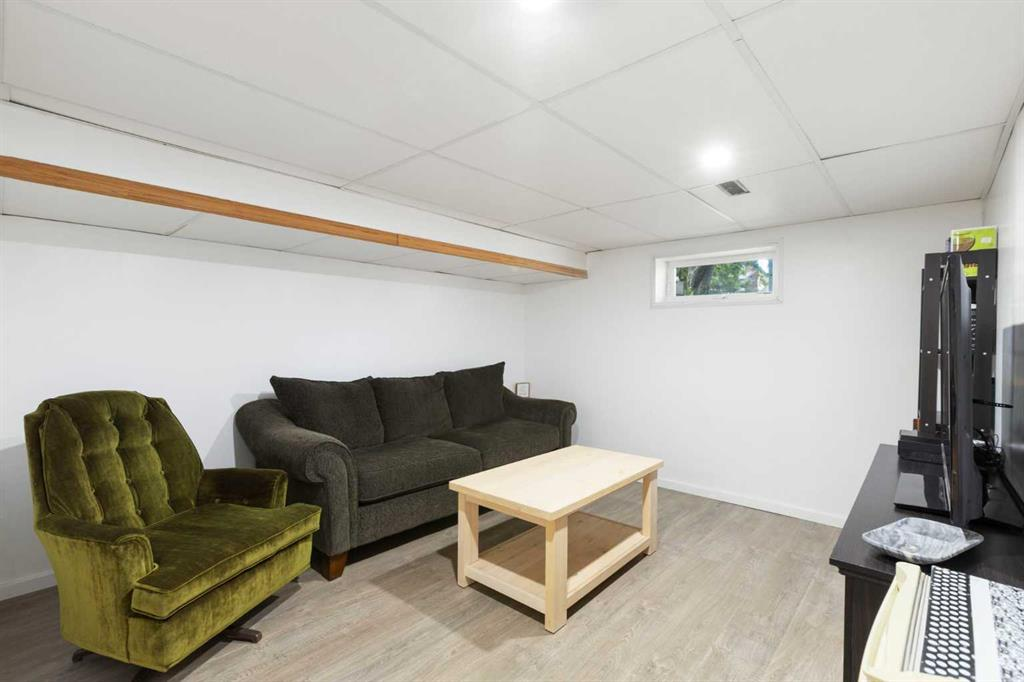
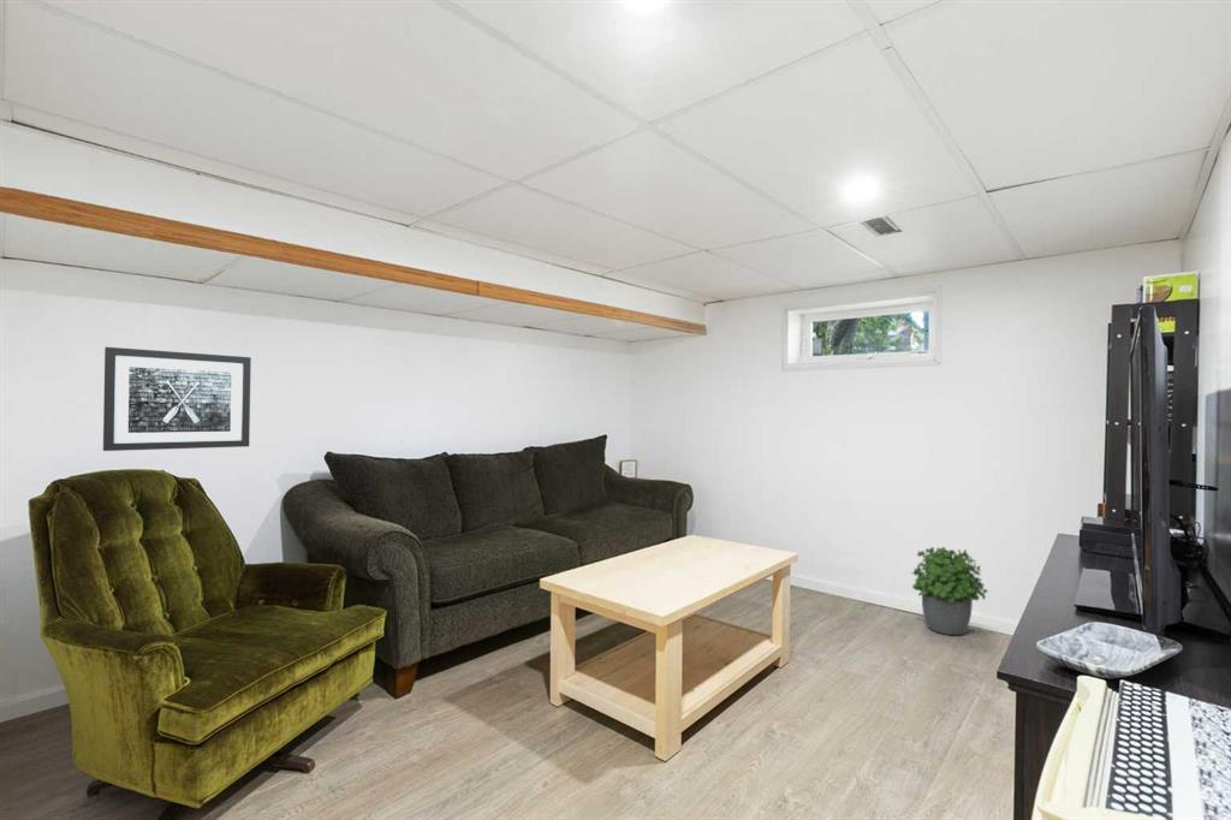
+ potted plant (946, 588)
+ wall art (182, 400)
